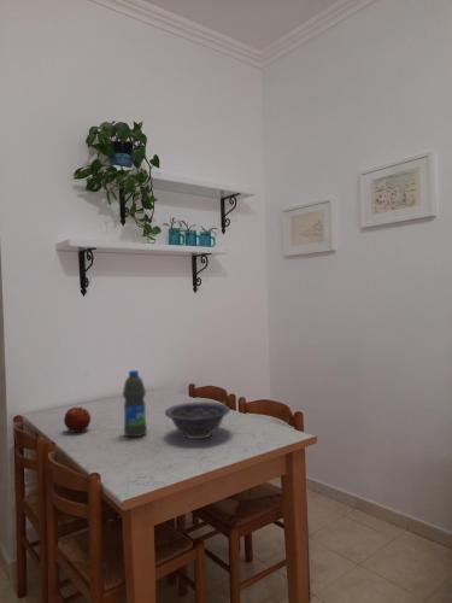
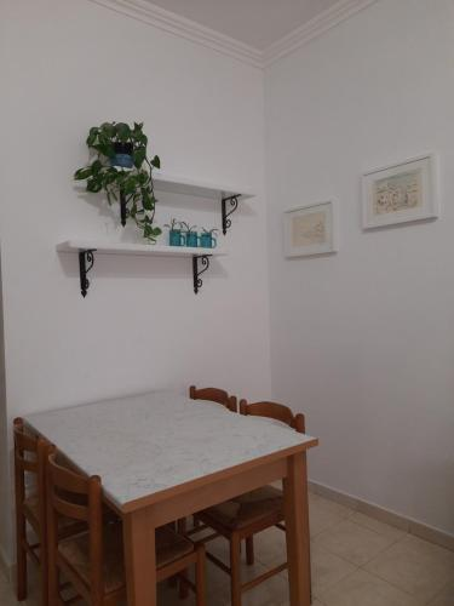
- decorative bowl (198, 422)
- water bottle (134, 402)
- apple (77, 418)
